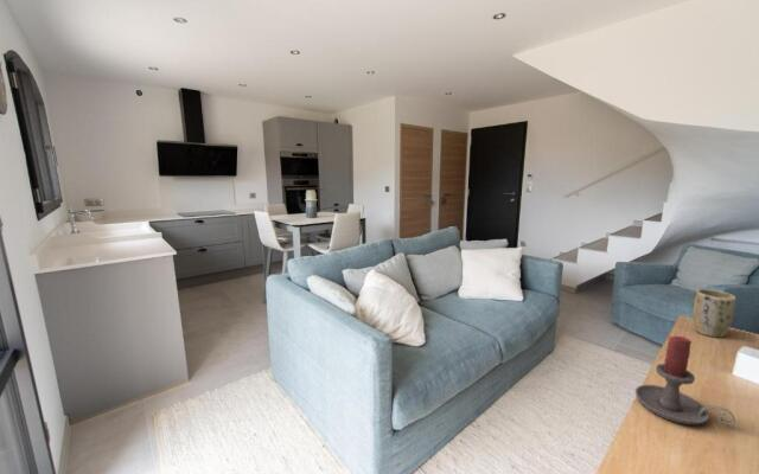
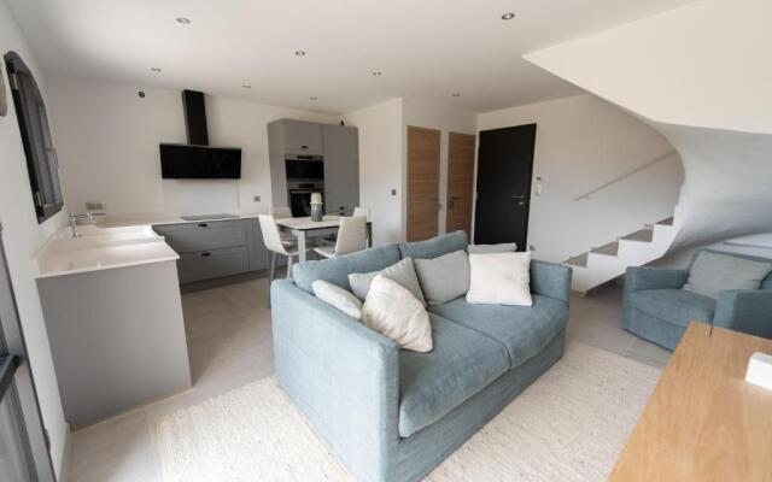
- plant pot (712, 313)
- candle holder (685, 376)
